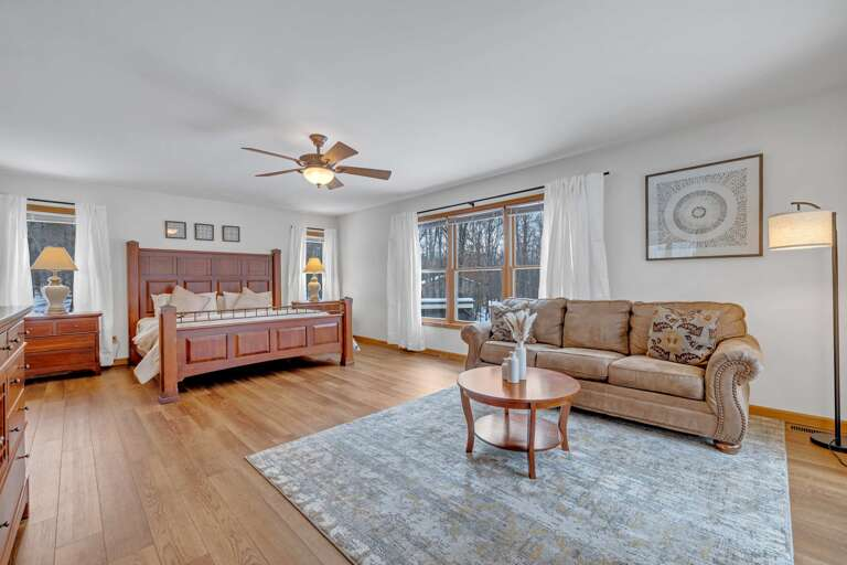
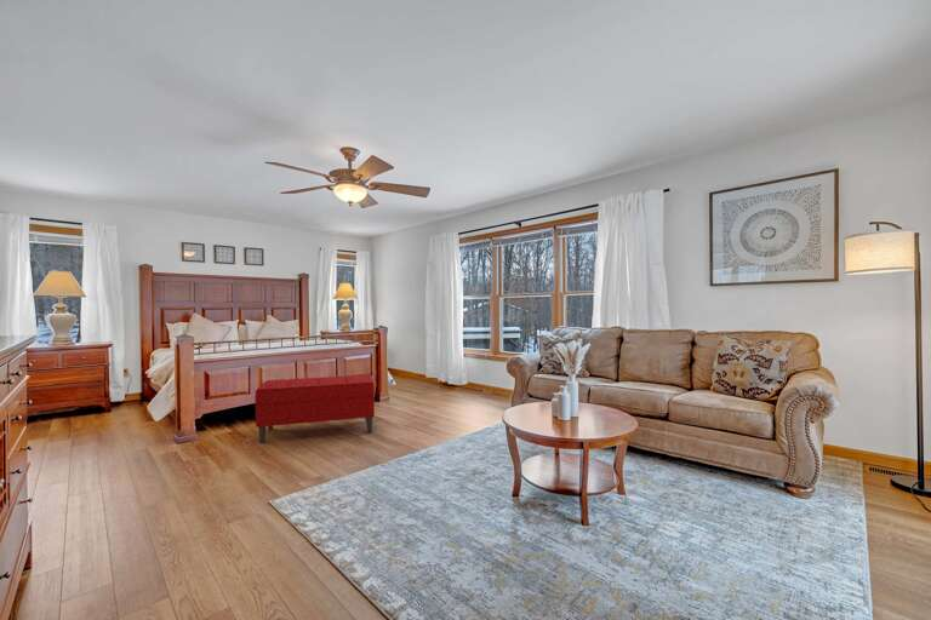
+ bench (319, 406)
